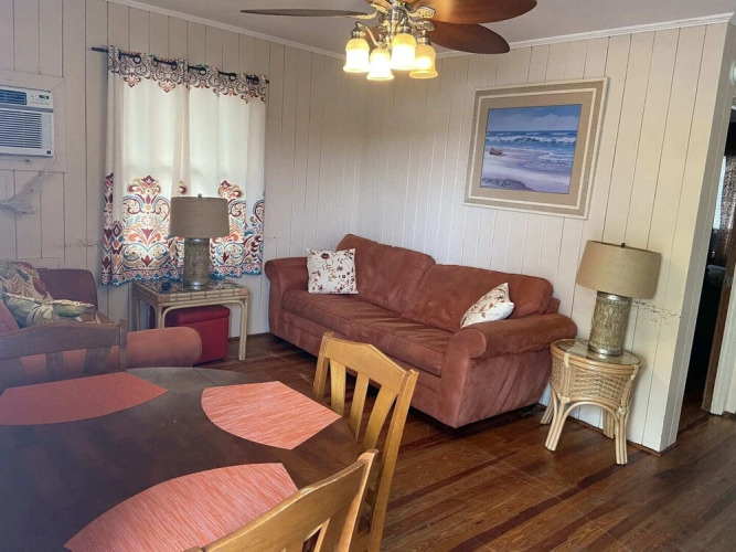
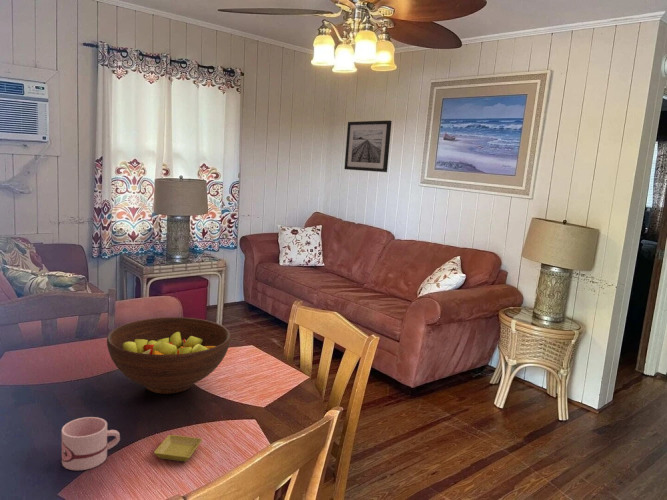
+ mug (91, 441)
+ wall art (366, 146)
+ fruit bowl (170, 359)
+ saucer (178, 449)
